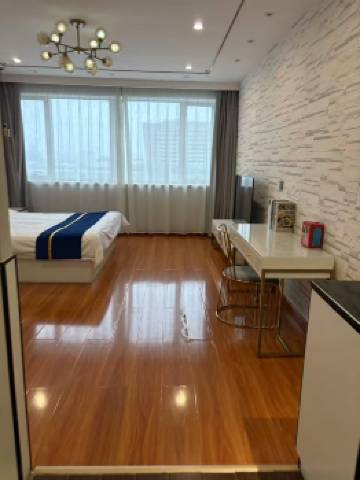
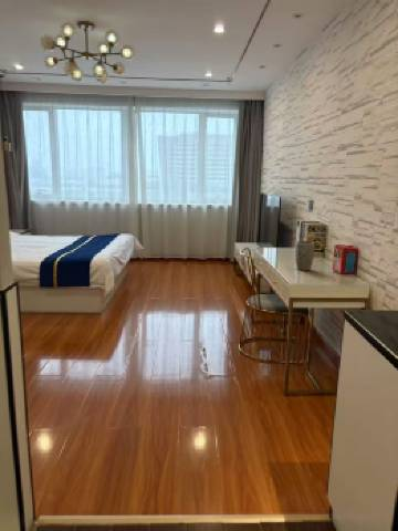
+ plant pot (304, 256)
